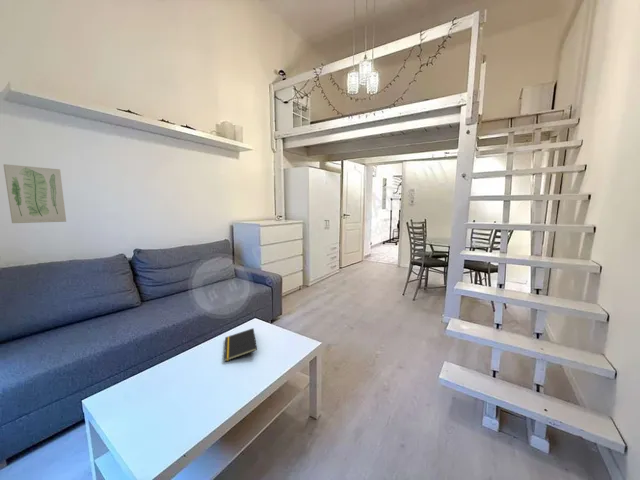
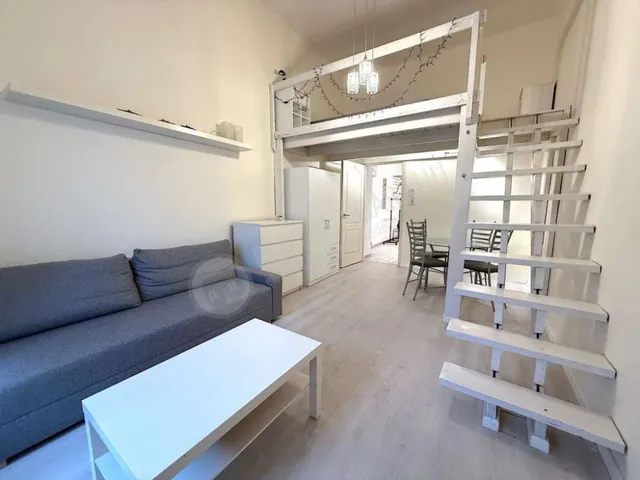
- notepad (240, 343)
- wall art (37, 195)
